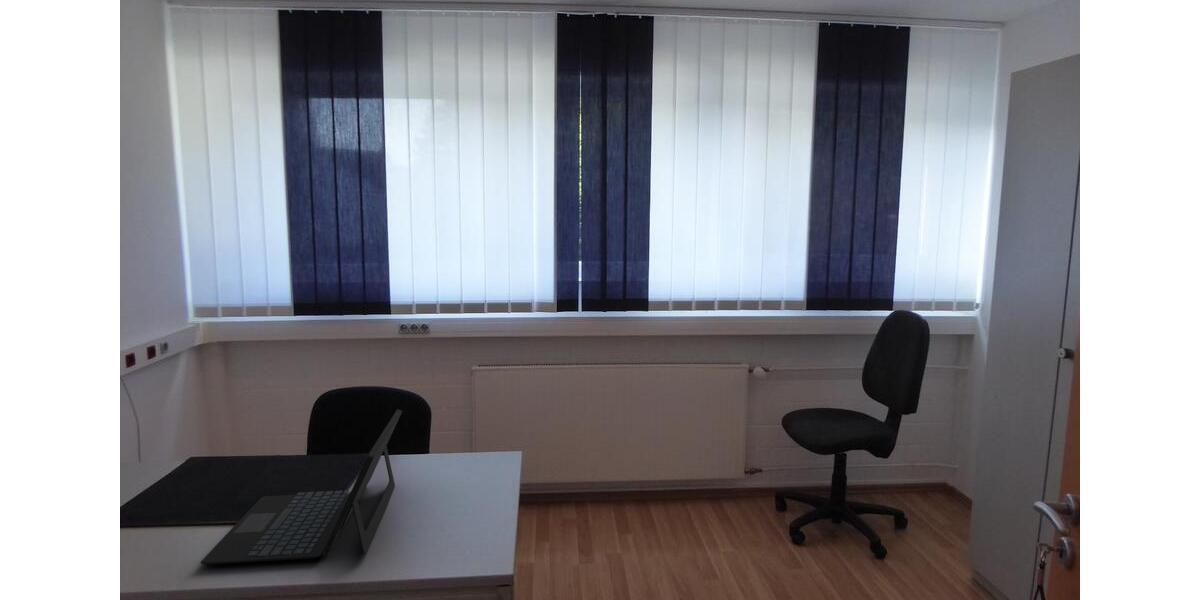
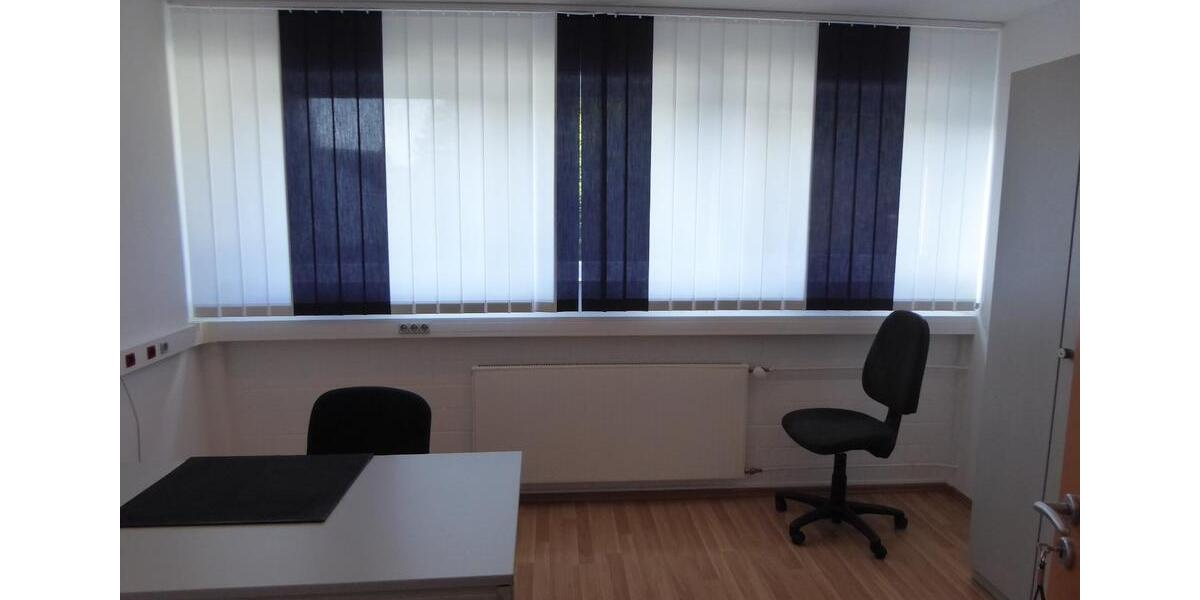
- laptop (313, 492)
